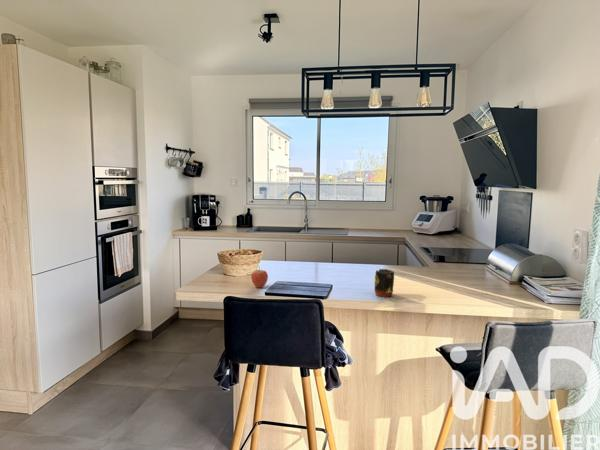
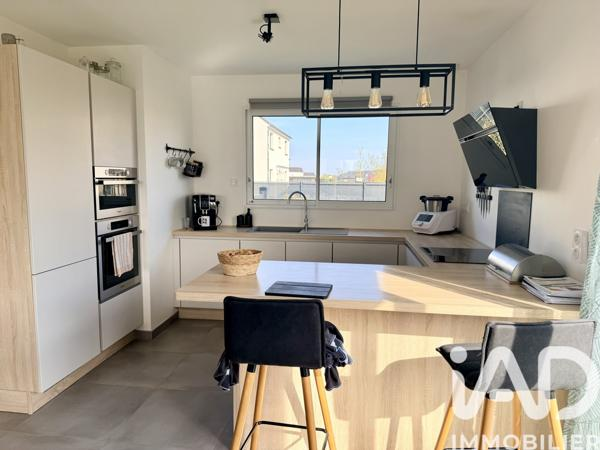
- fruit (259, 276)
- mug (385, 284)
